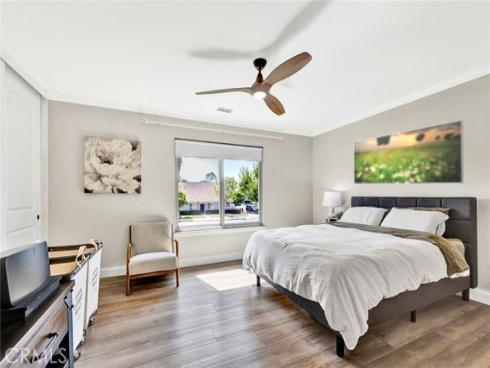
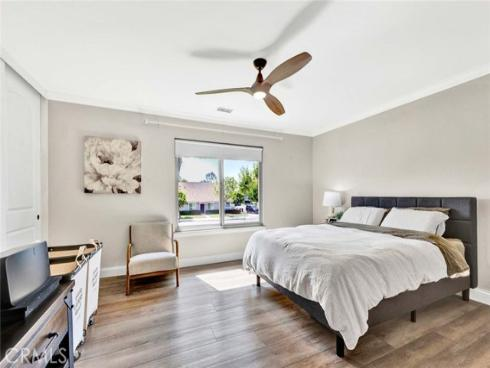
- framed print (397, 158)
